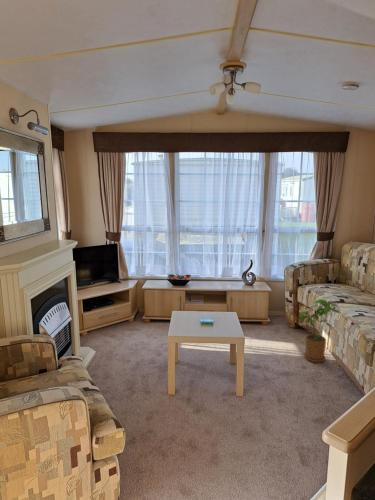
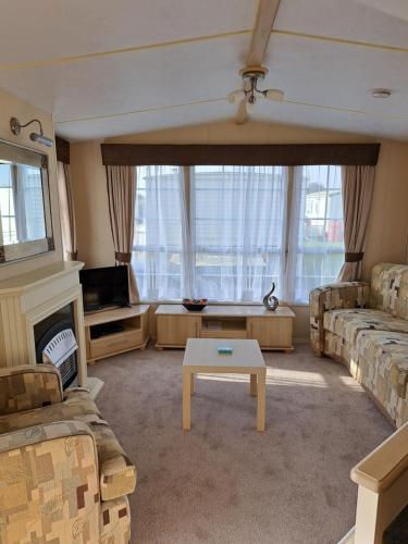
- house plant (315, 330)
